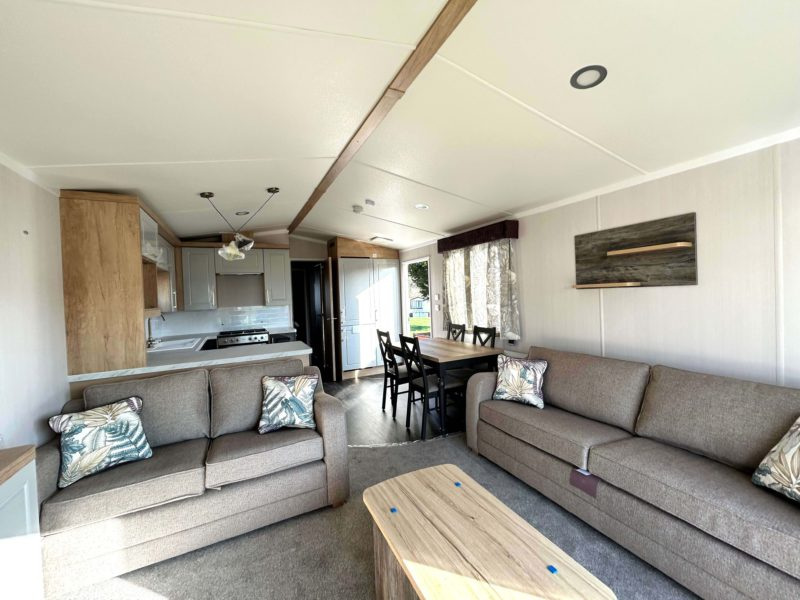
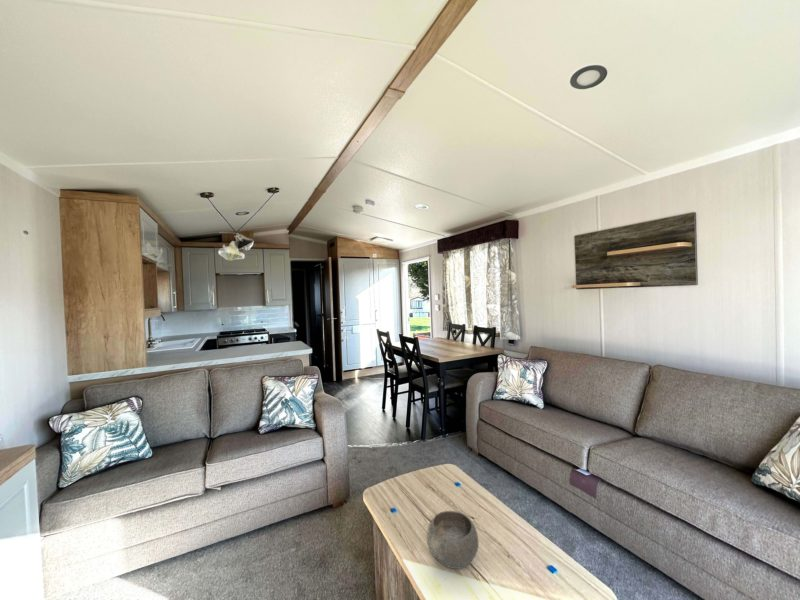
+ bowl (452, 540)
